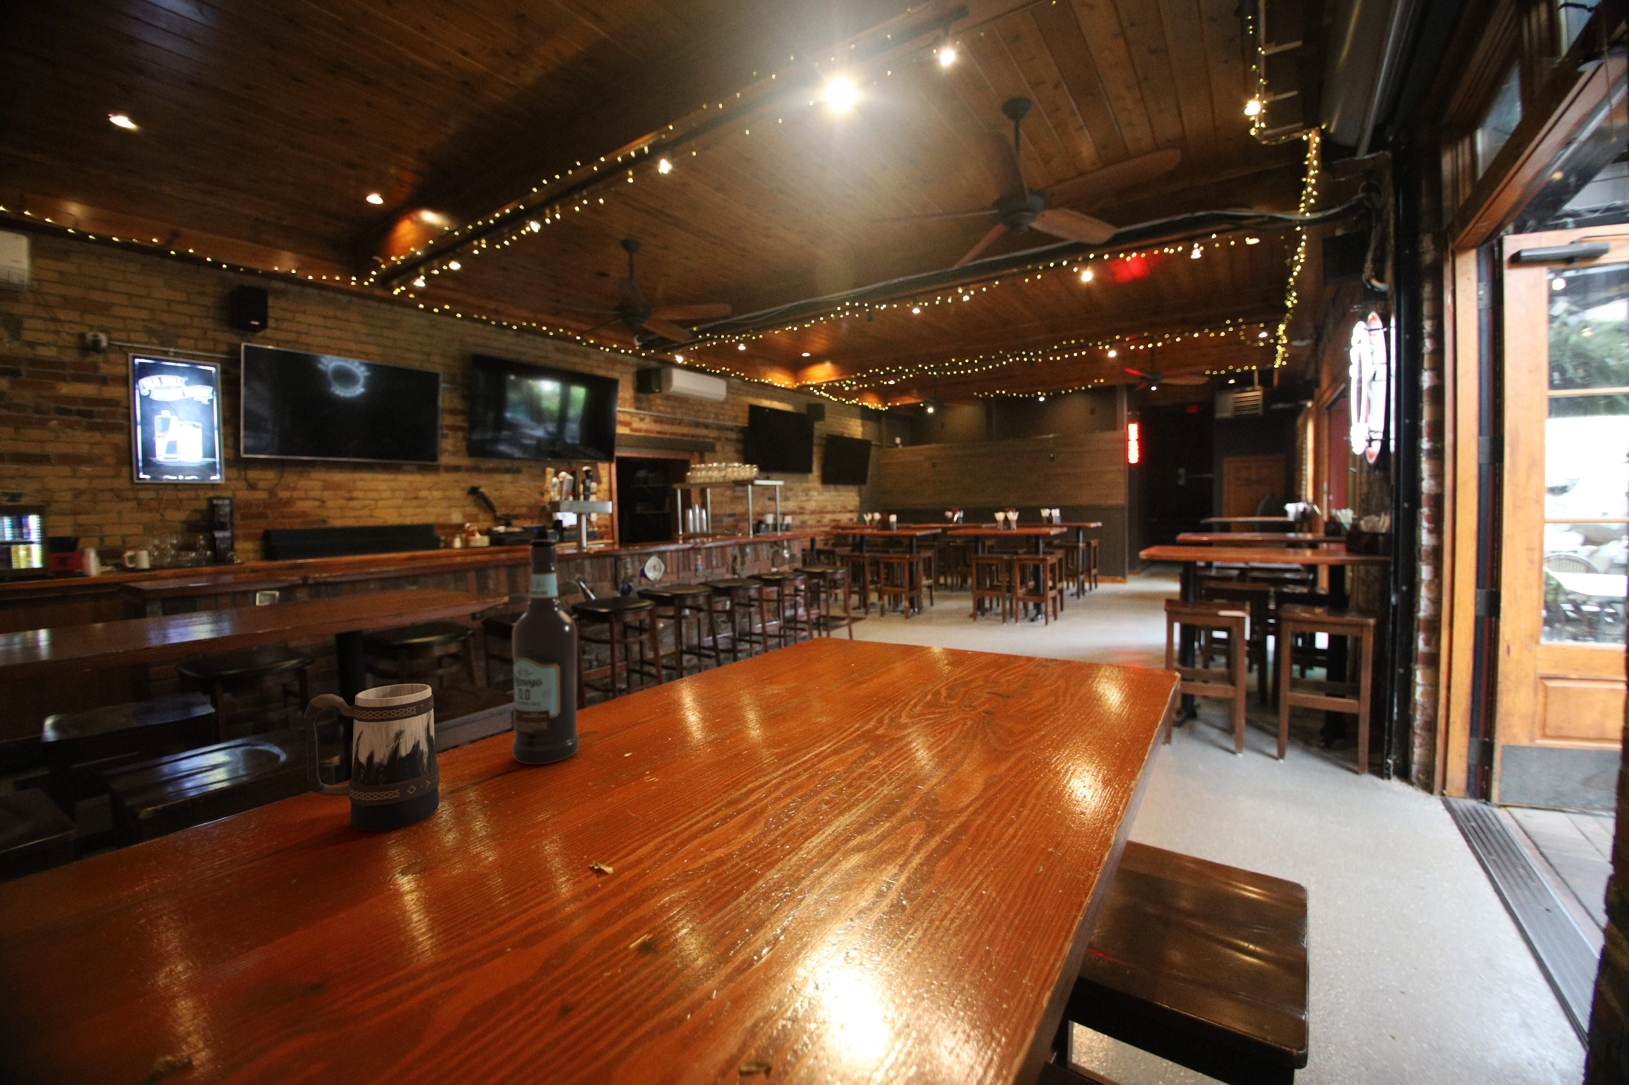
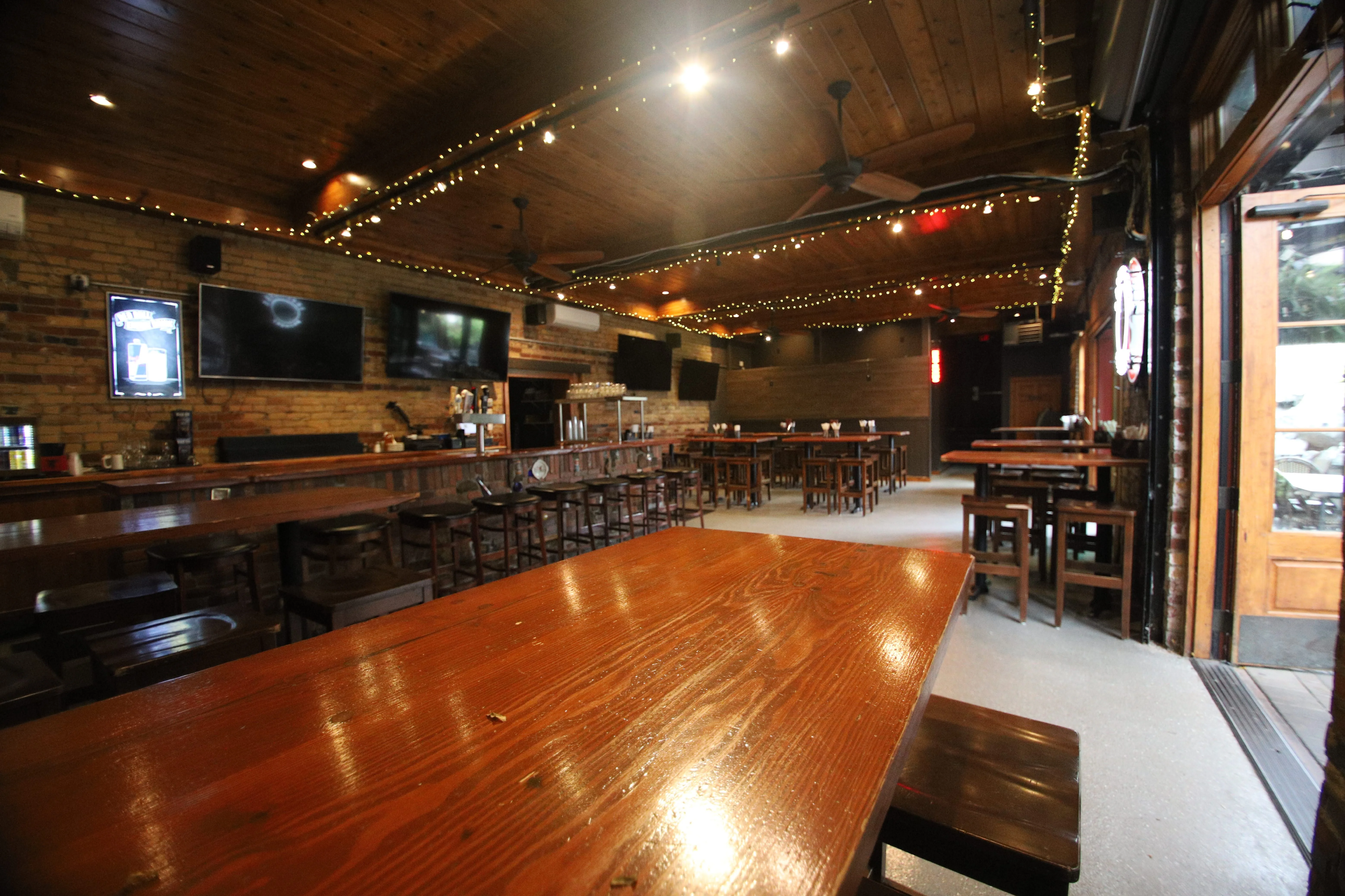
- beer mug (374, 754)
- root beer (545, 648)
